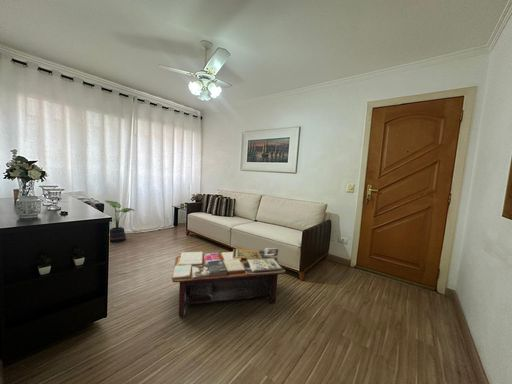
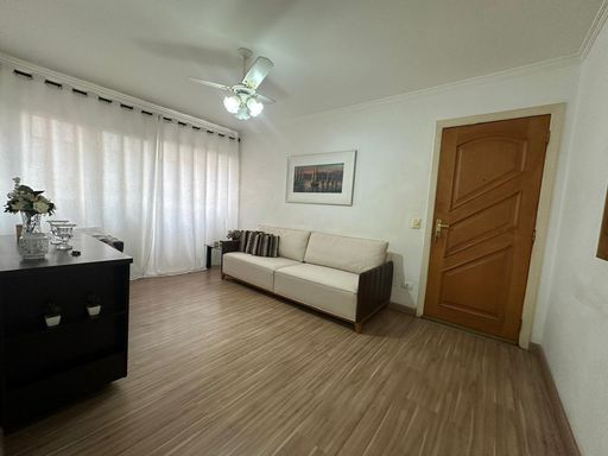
- potted plant (119, 219)
- coffee table (231, 275)
